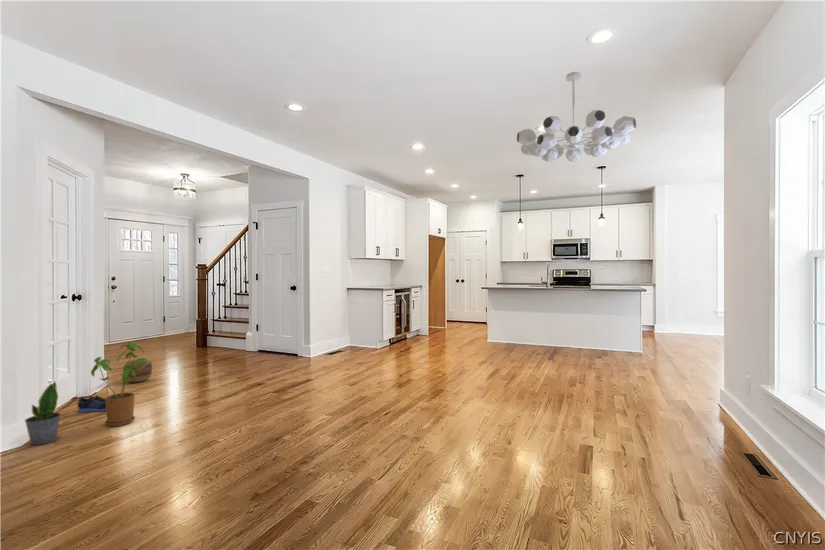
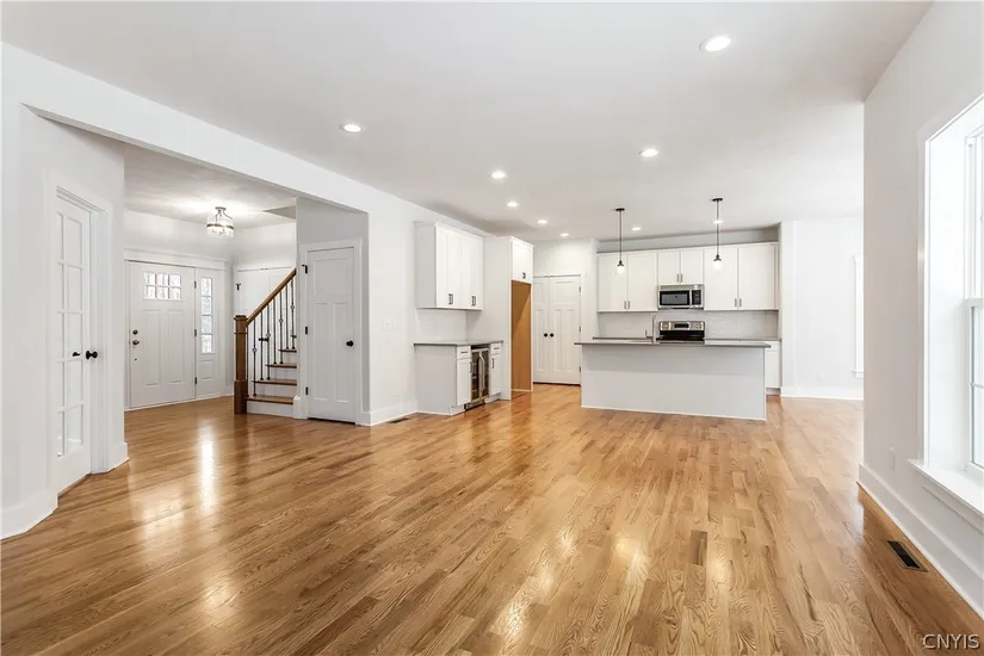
- basket (138, 370)
- chandelier (573, 114)
- house plant (124, 382)
- potted plant (43, 411)
- sneaker (98, 402)
